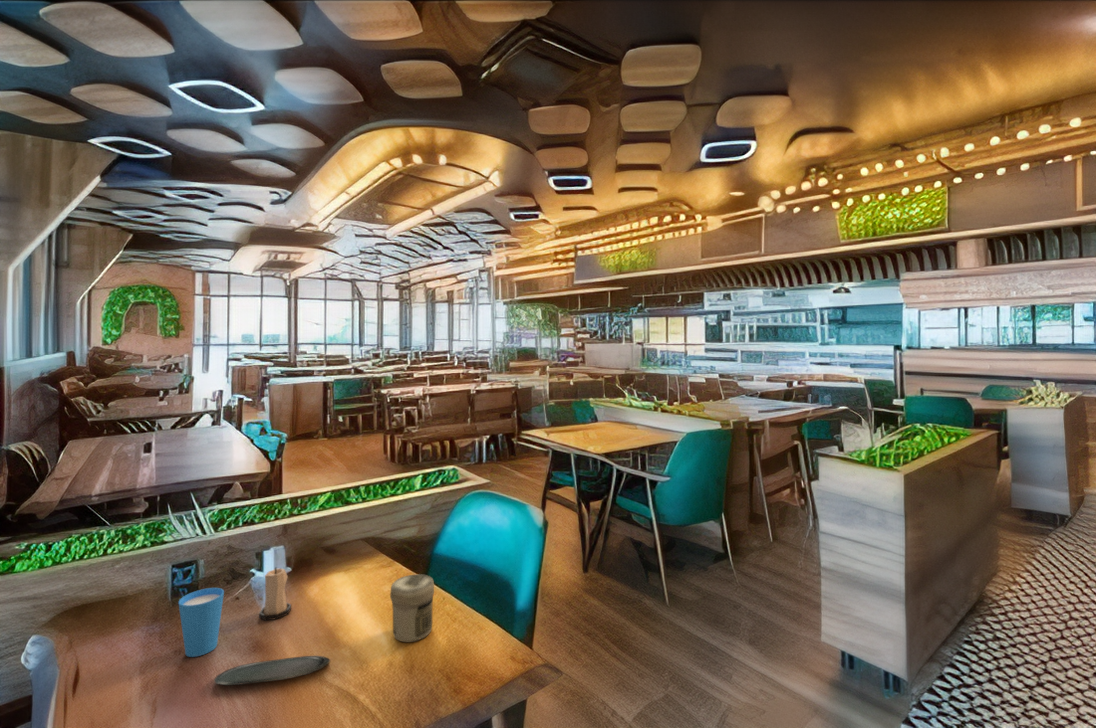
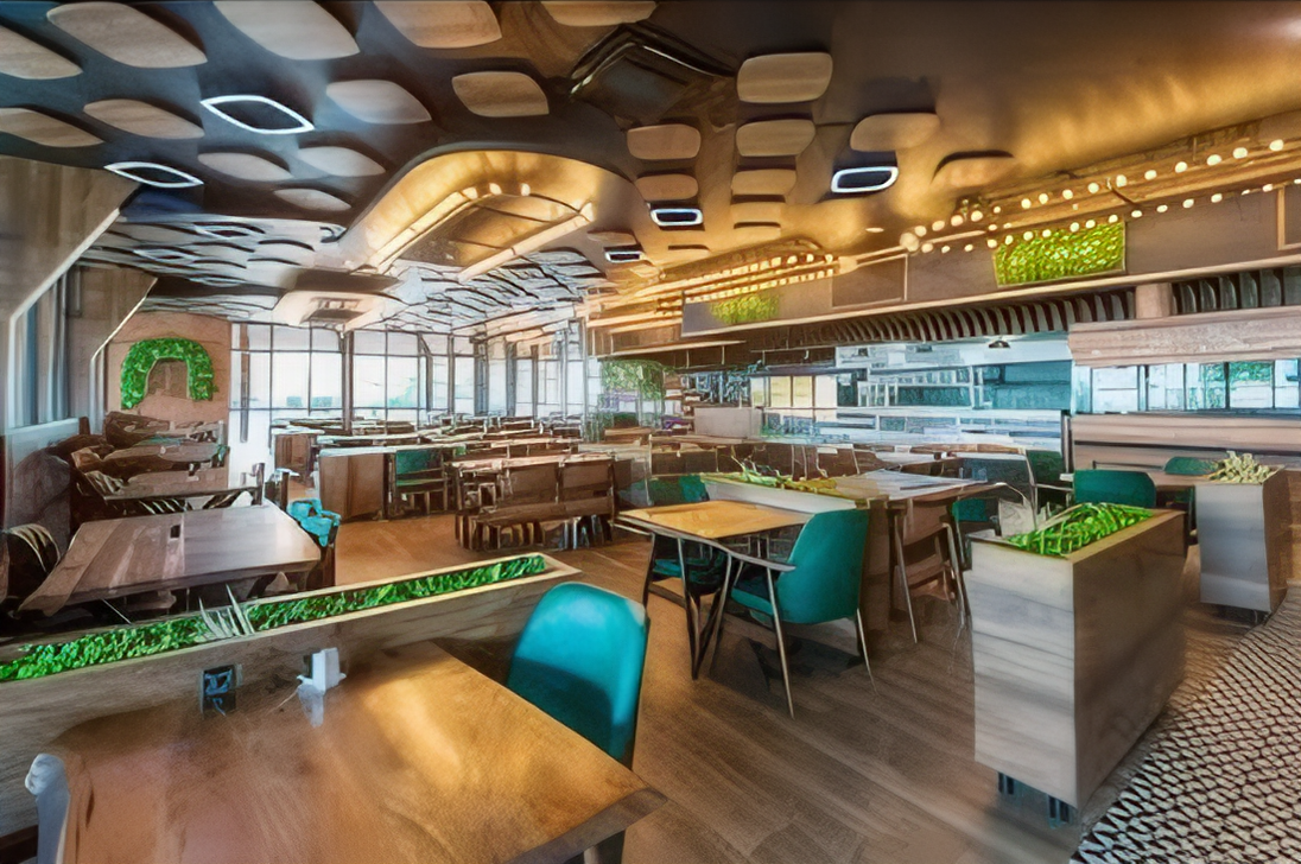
- candle (275, 589)
- cup (201, 622)
- jar (412, 606)
- oval tray (273, 669)
